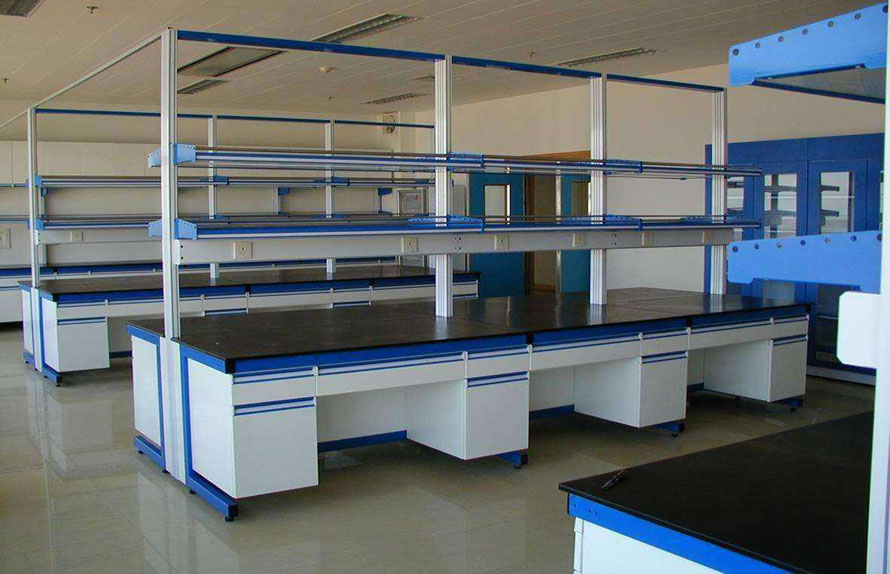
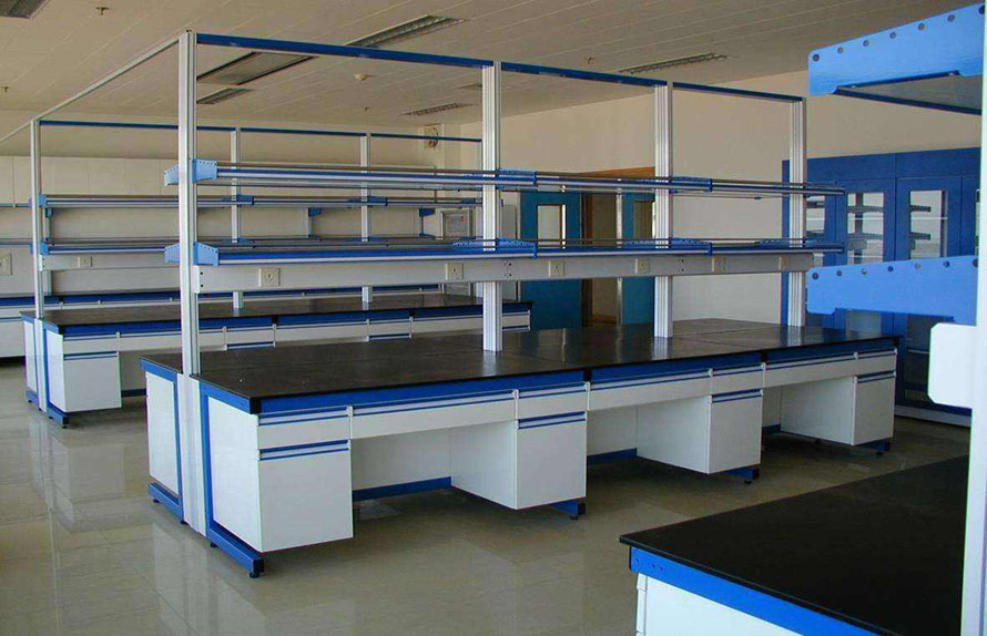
- pen (614, 478)
